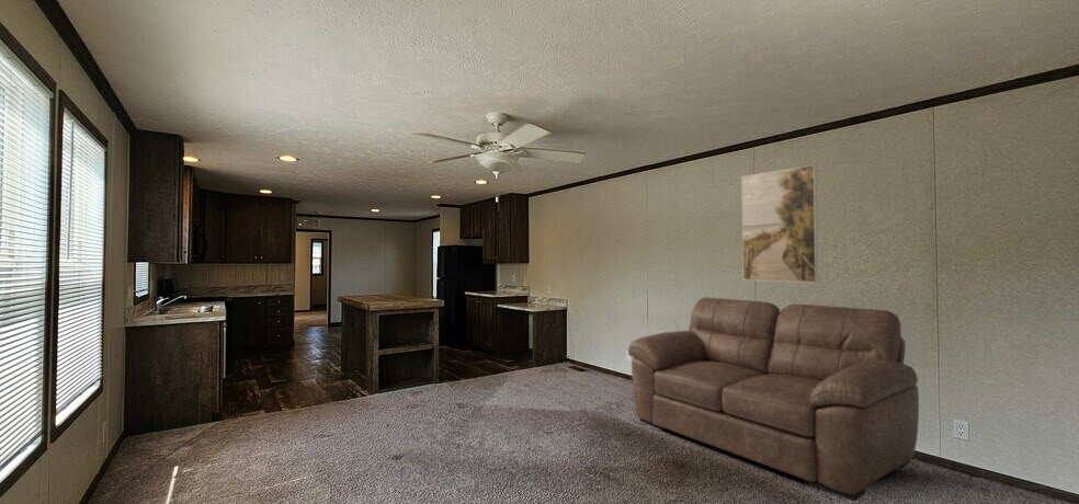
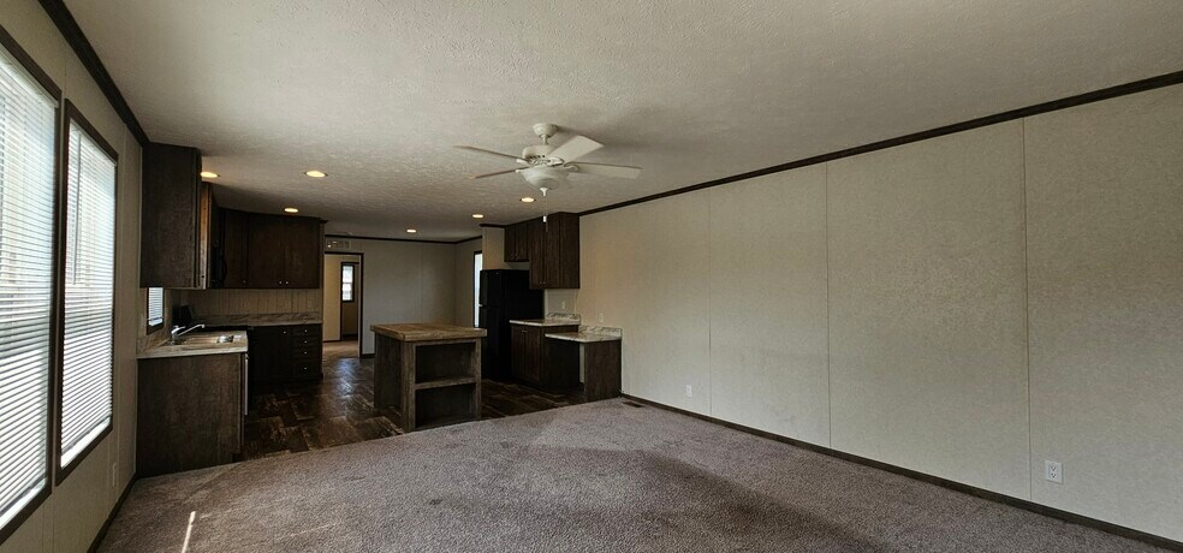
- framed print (776, 226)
- sofa (758, 371)
